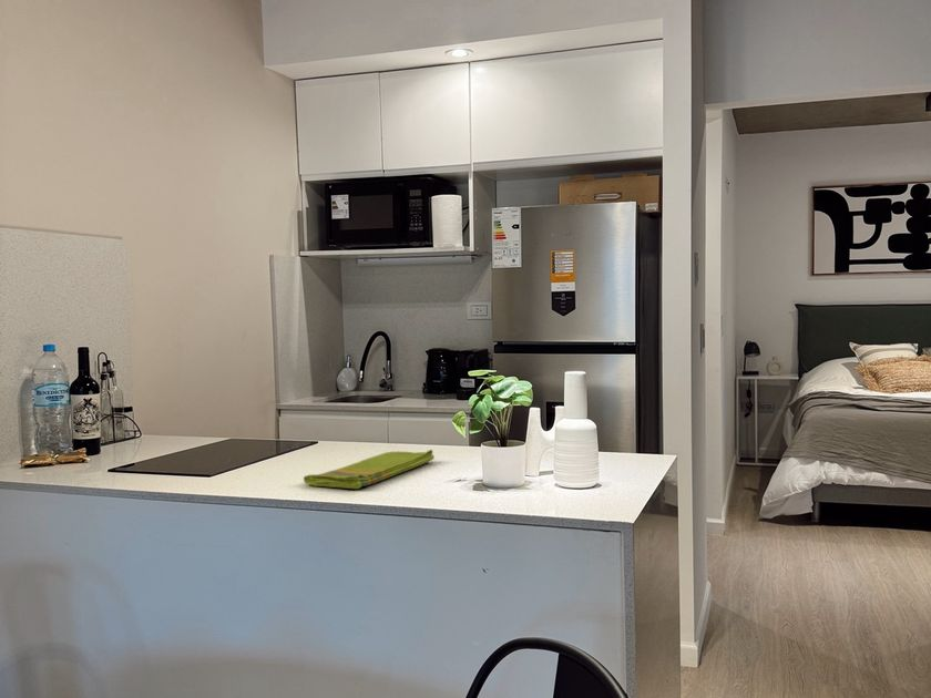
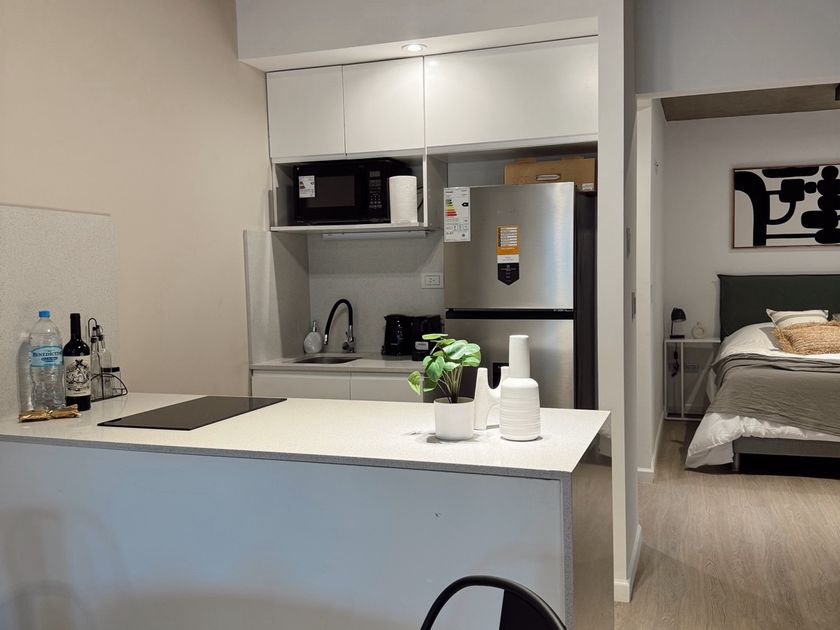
- dish towel (372, 465)
